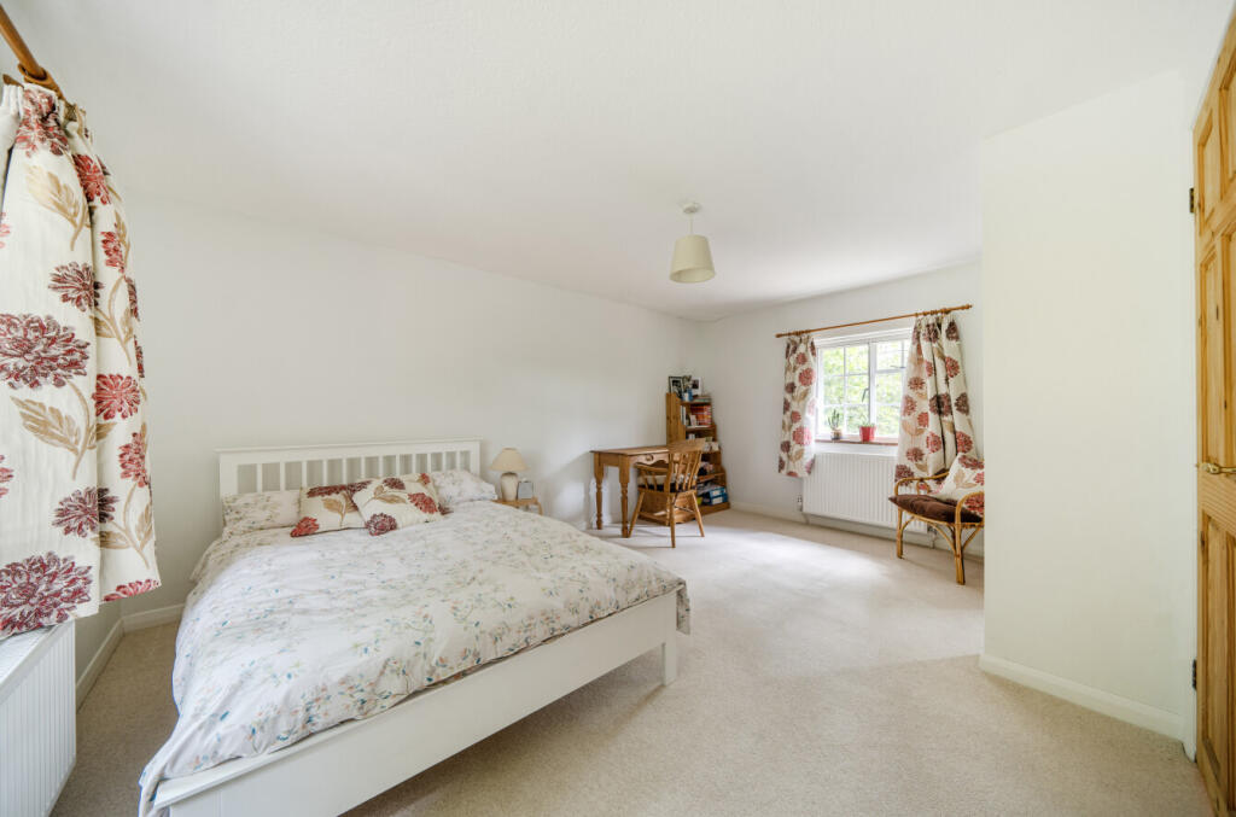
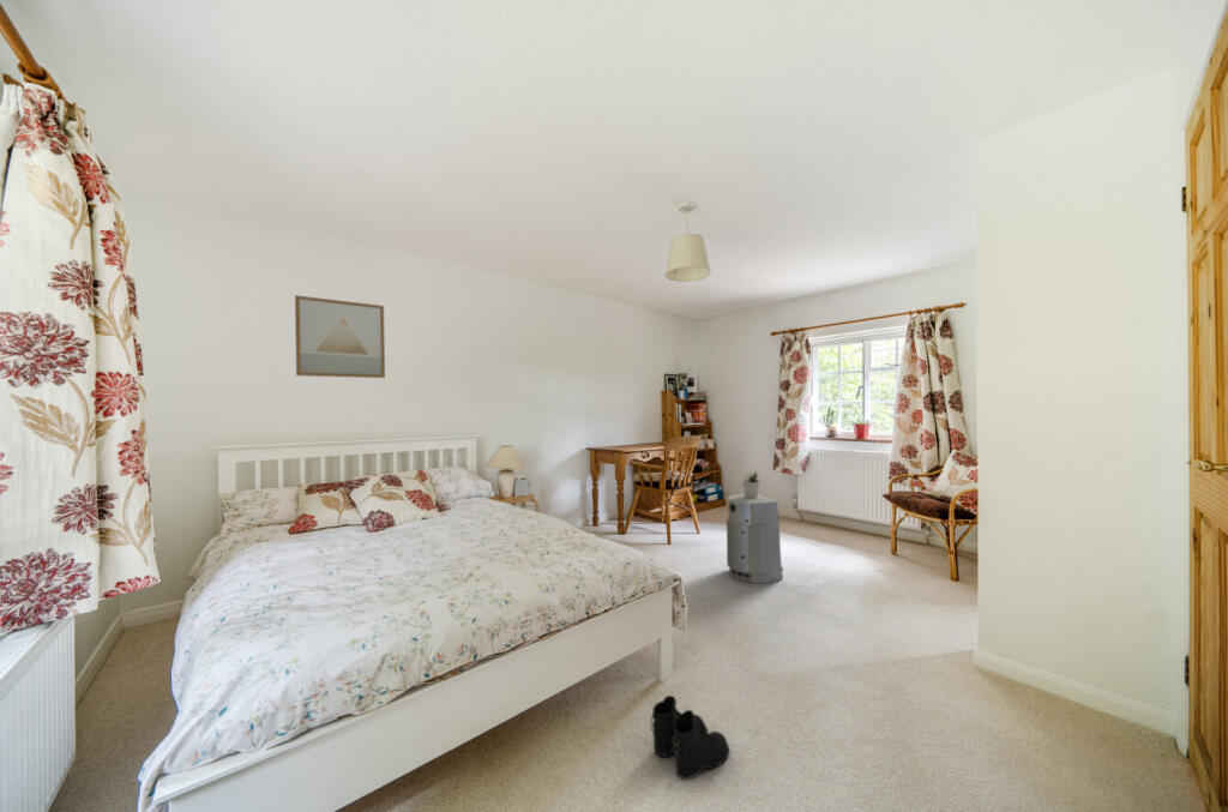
+ wall art (342, 338)
+ potted plant (751, 483)
+ boots (690, 726)
+ air purifier (752, 536)
